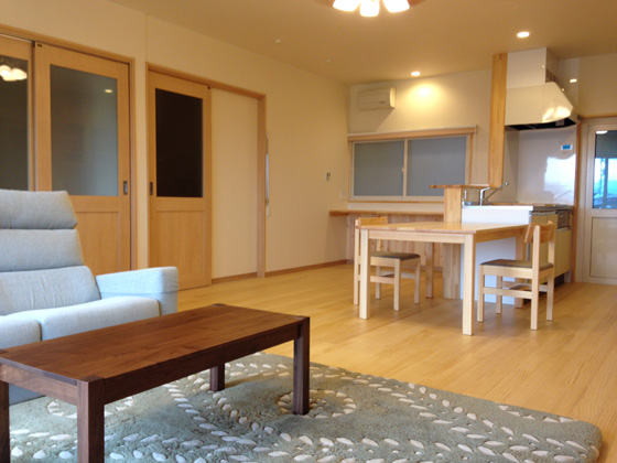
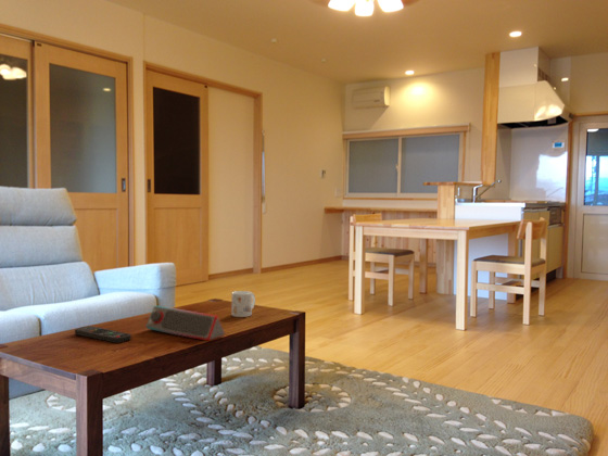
+ speaker (183, 321)
+ mug (244, 303)
+ remote control (102, 333)
